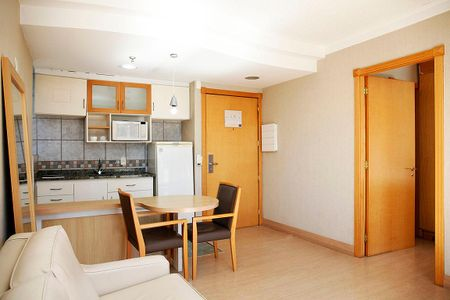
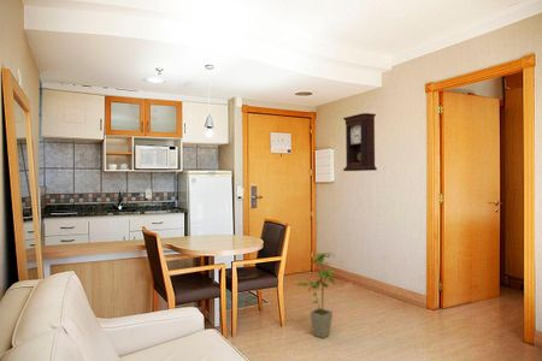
+ house plant (316, 292)
+ pendulum clock (358, 143)
